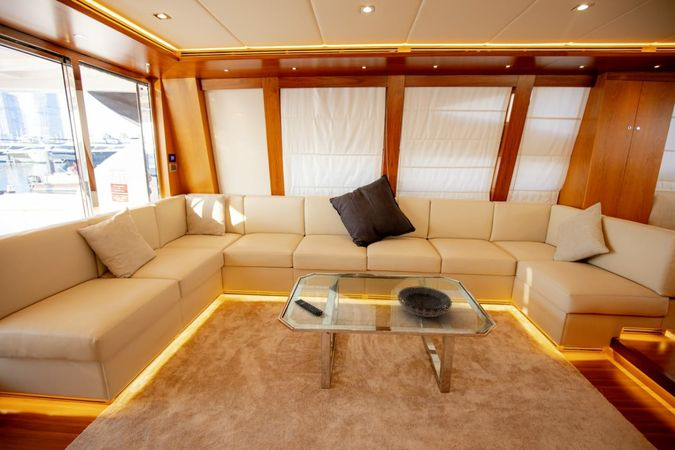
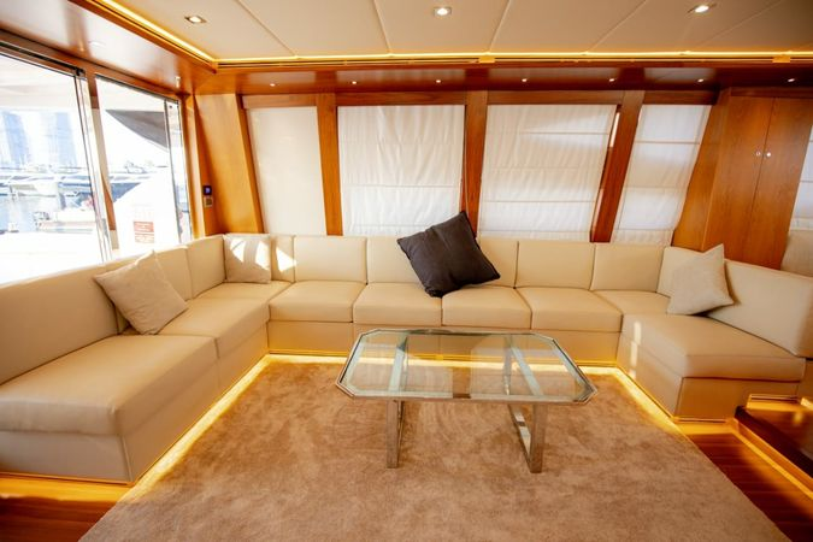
- remote control (308, 307)
- decorative bowl (424, 303)
